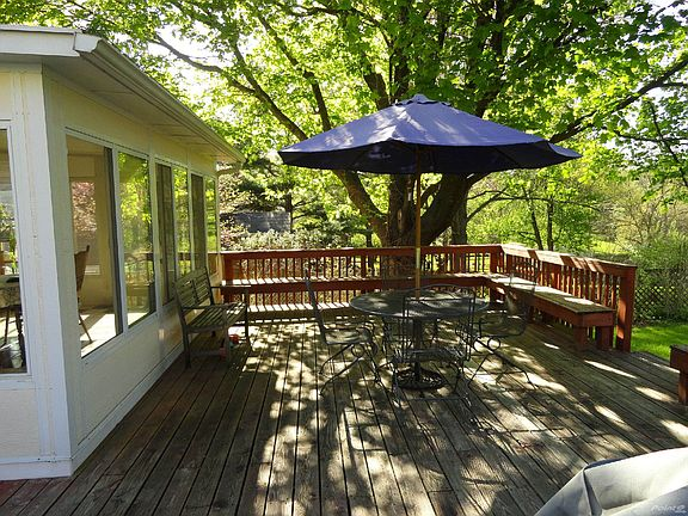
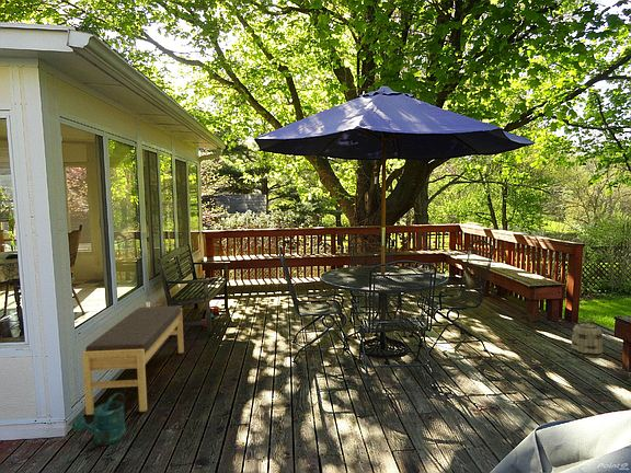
+ basket (587, 334)
+ watering can (102, 423)
+ bench (141, 349)
